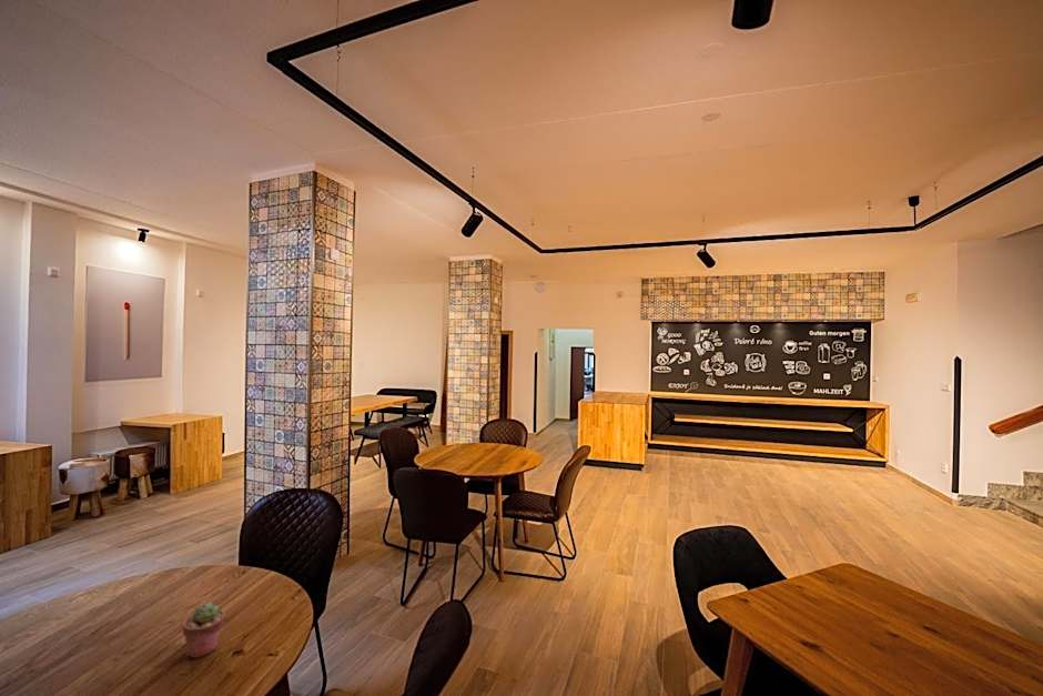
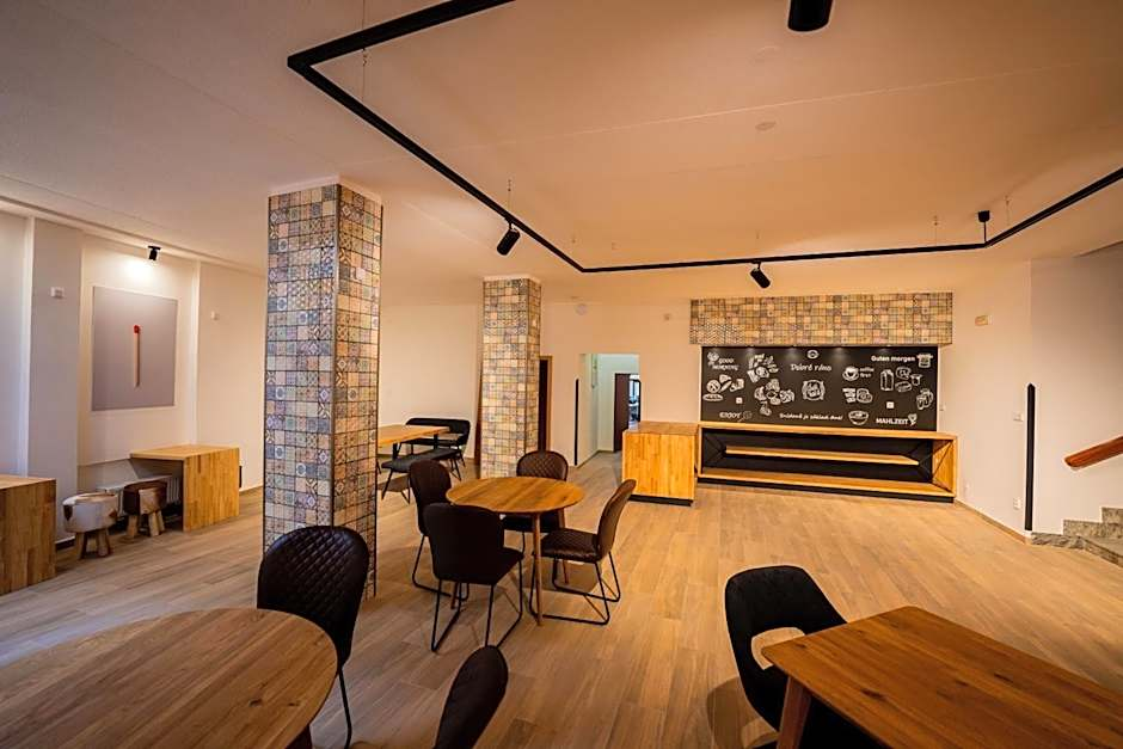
- potted succulent (203, 627)
